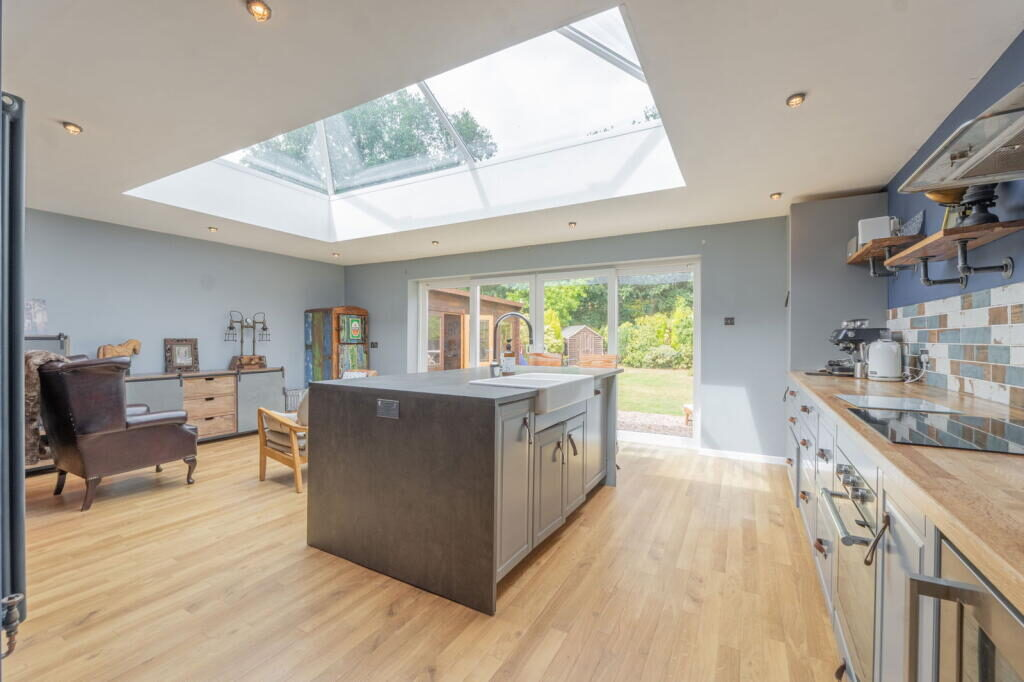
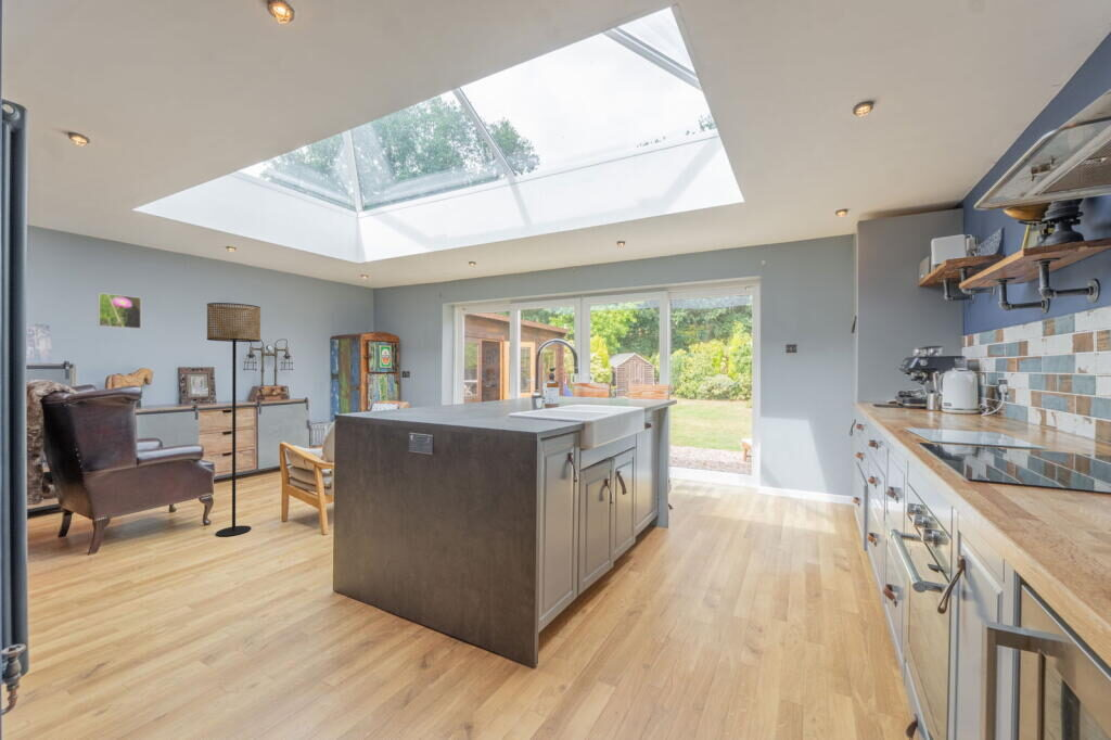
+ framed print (119, 311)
+ floor lamp (233, 418)
